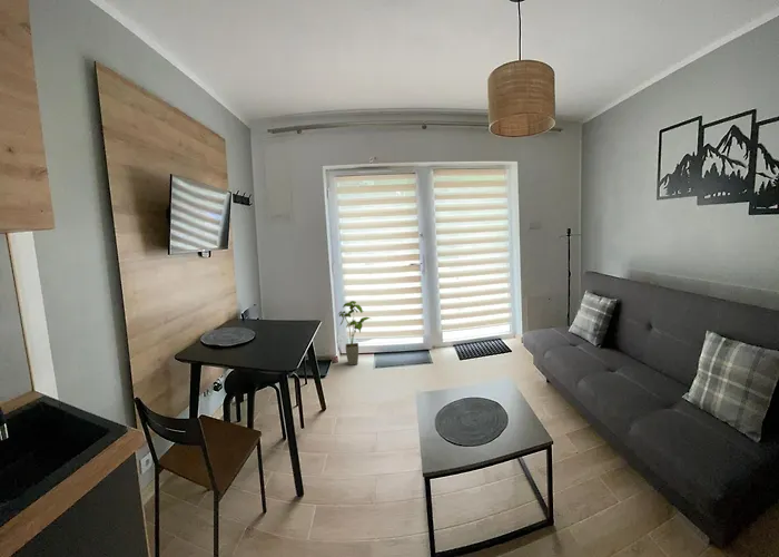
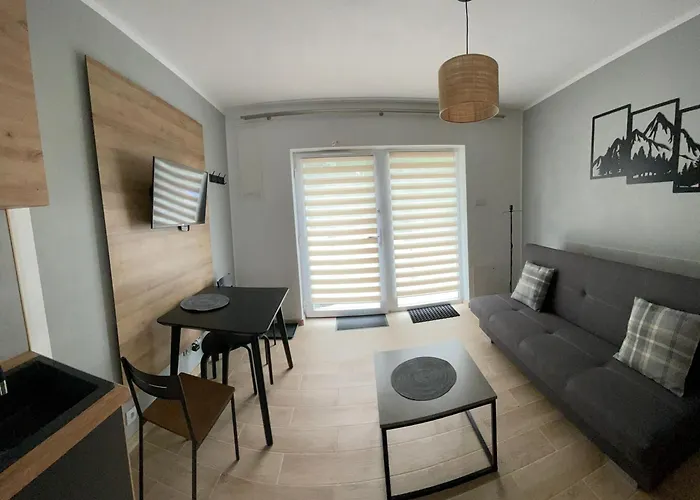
- house plant (355, 331)
